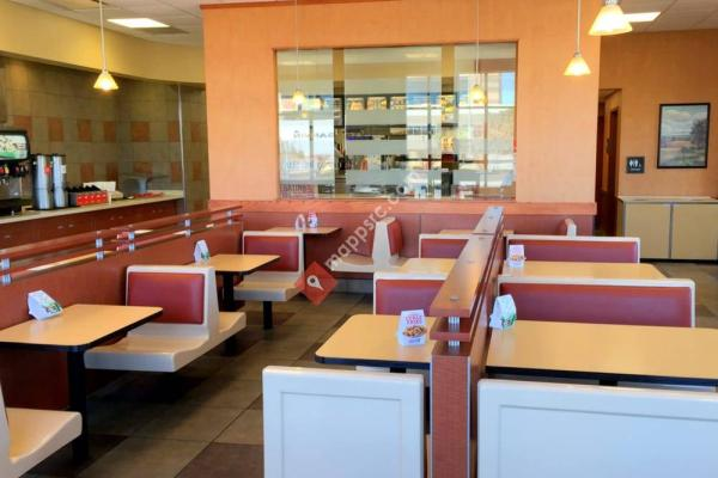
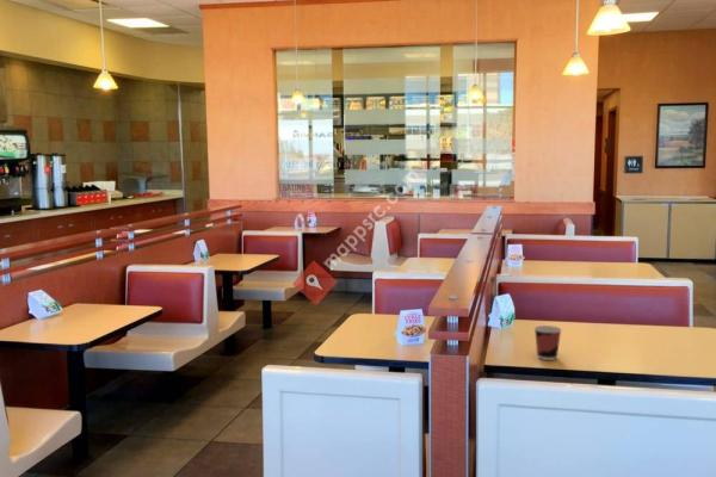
+ cup (547, 342)
